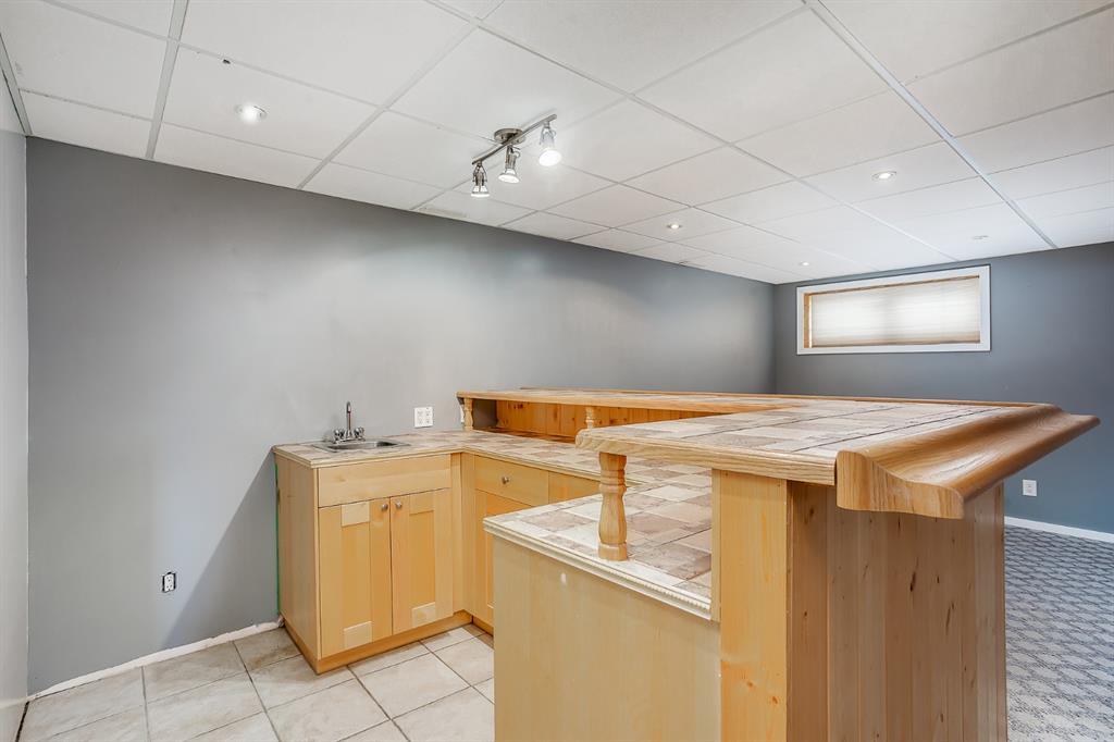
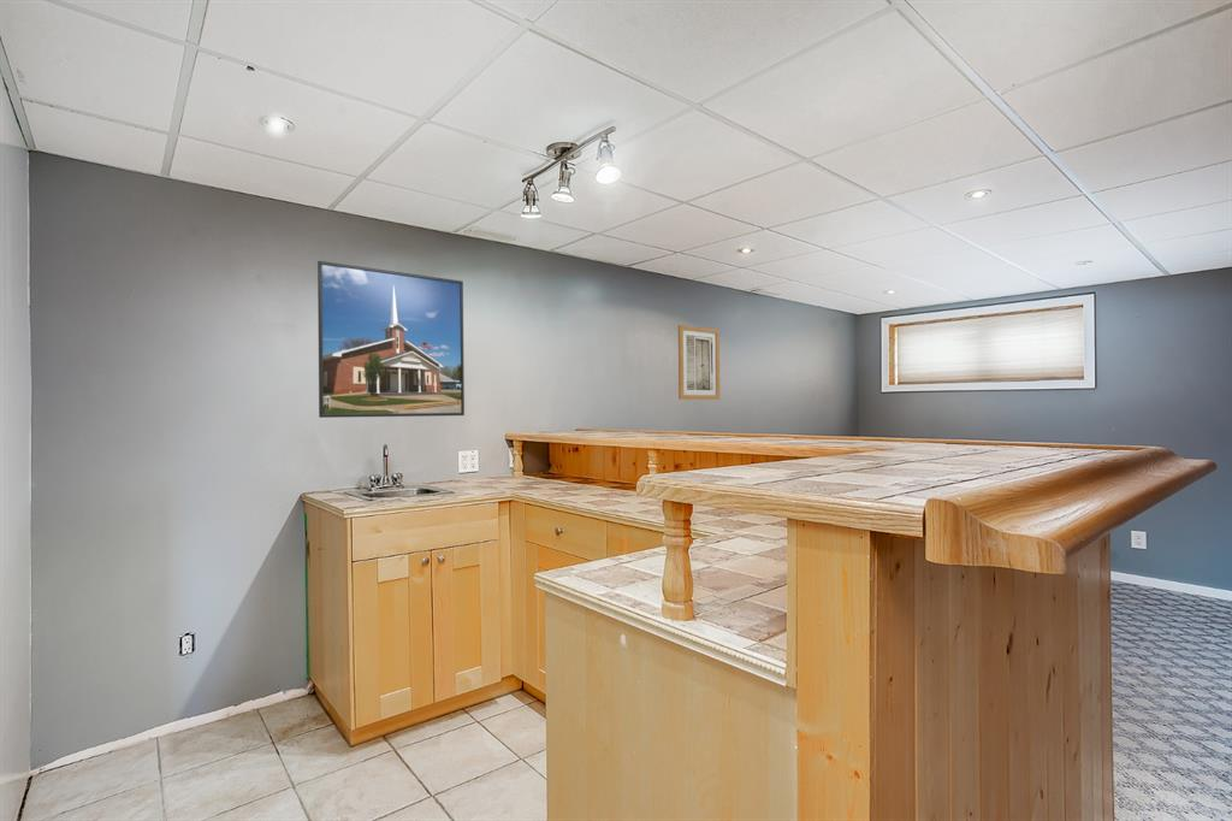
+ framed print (396, 343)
+ wall art (699, 362)
